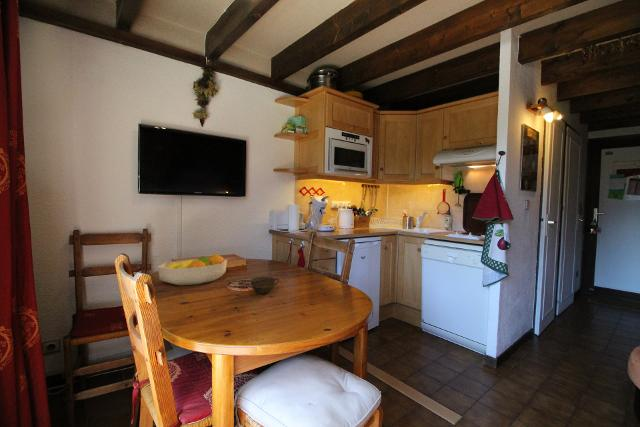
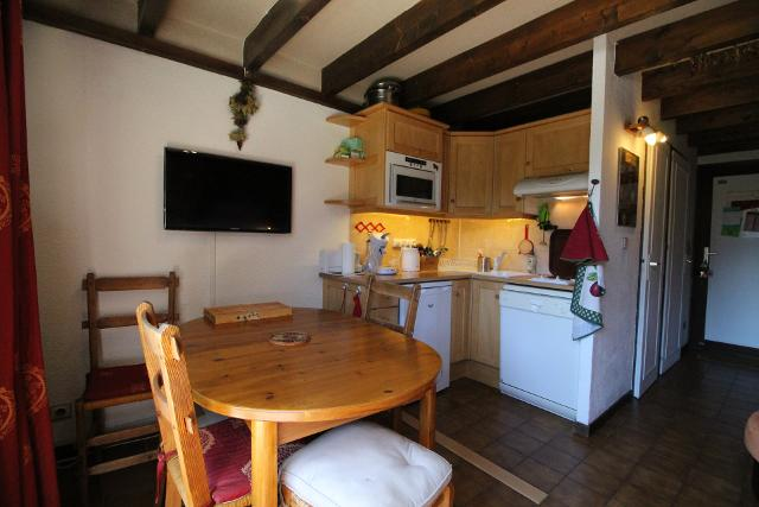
- cup (265, 285)
- fruit bowl (194, 267)
